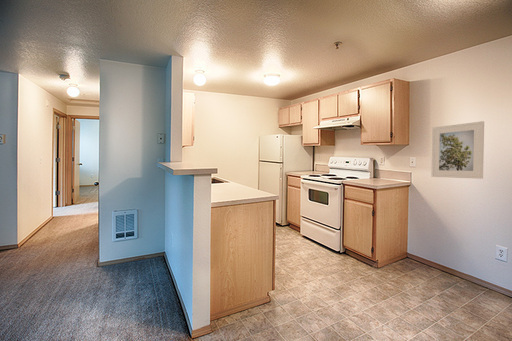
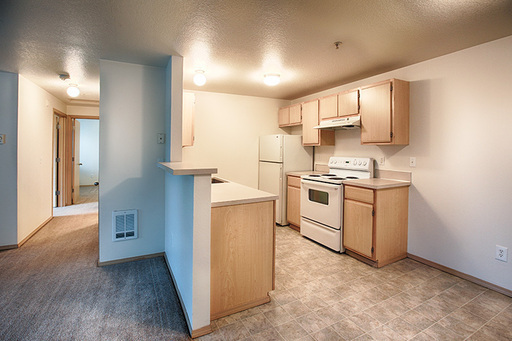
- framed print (455, 151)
